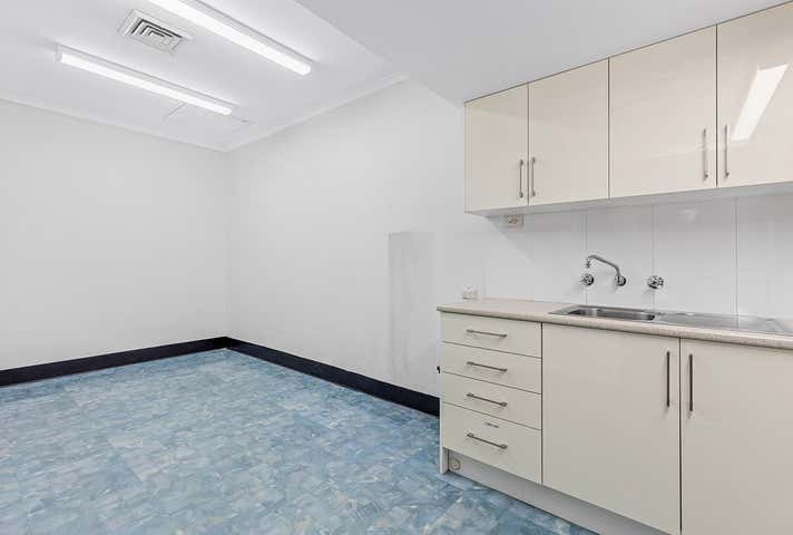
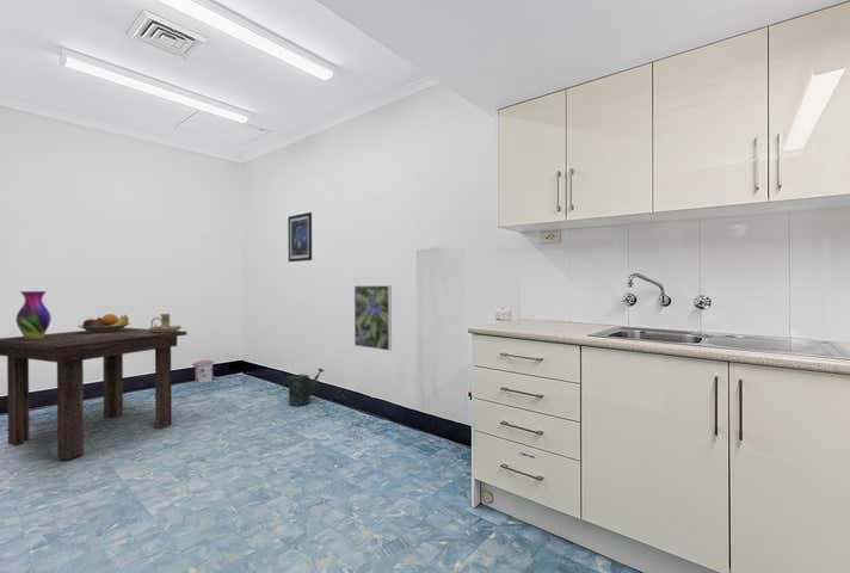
+ trash can (203, 370)
+ vase (33, 314)
+ dining table (104, 384)
+ watering can (303, 386)
+ candle holder (162, 322)
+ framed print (371, 316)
+ fruit bowl (104, 322)
+ wall art (300, 238)
